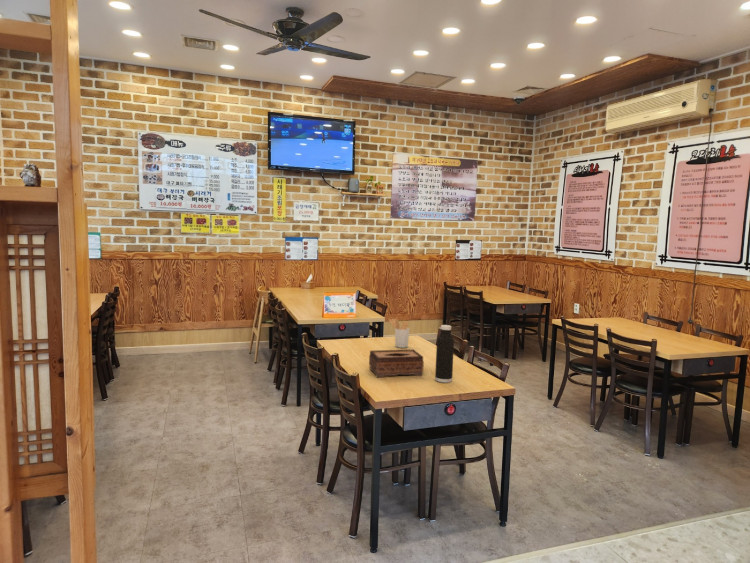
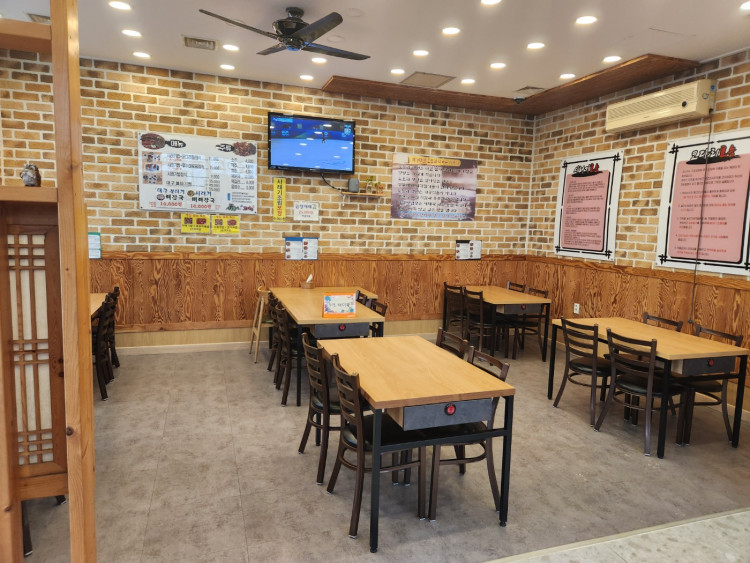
- utensil holder (398, 332)
- tissue box (395, 362)
- water bottle (444, 353)
